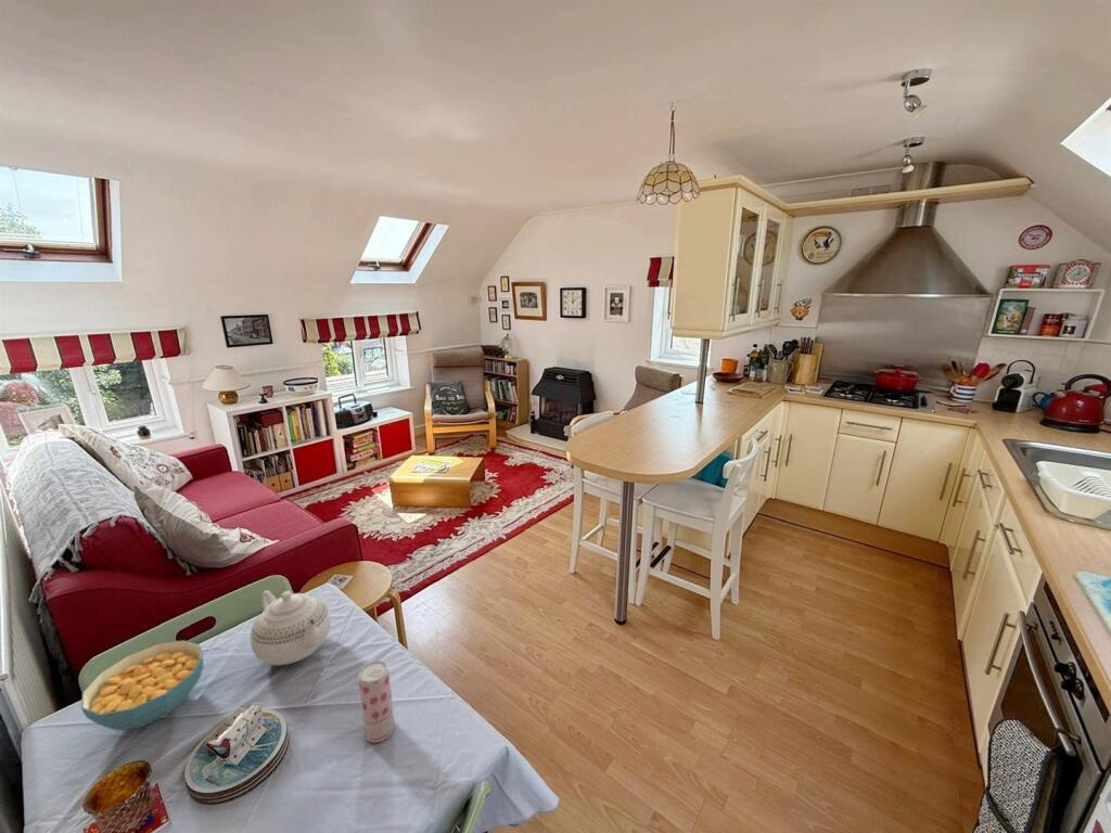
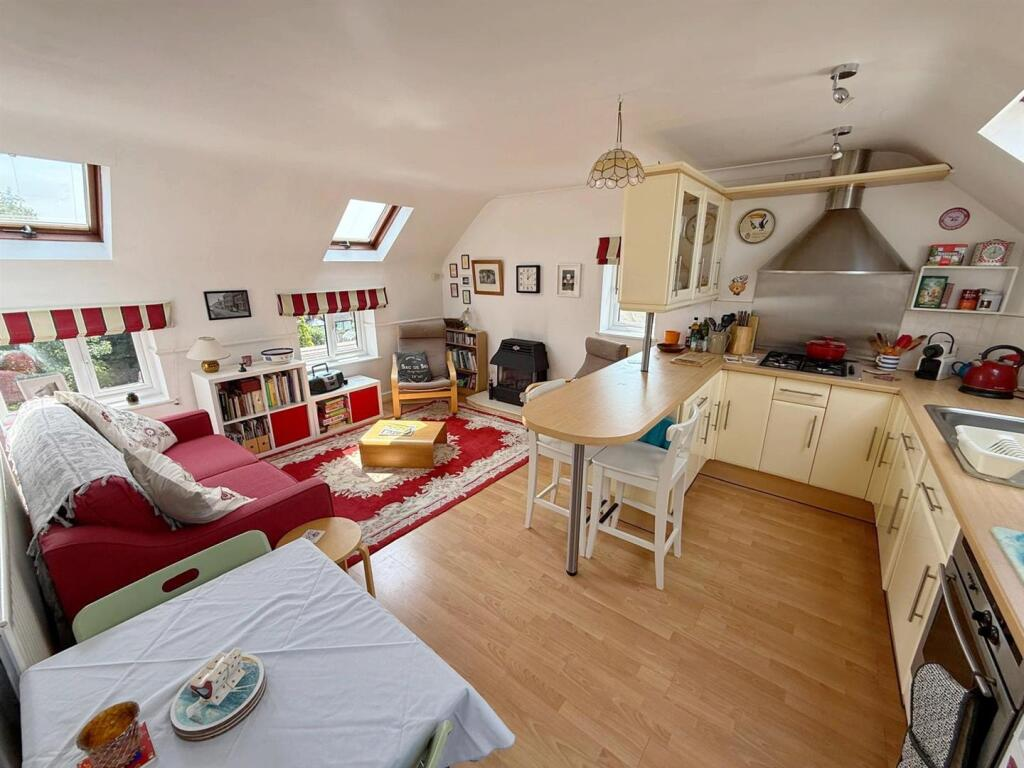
- beverage can (376, 701)
- teapot (290, 621)
- cereal bowl (150, 692)
